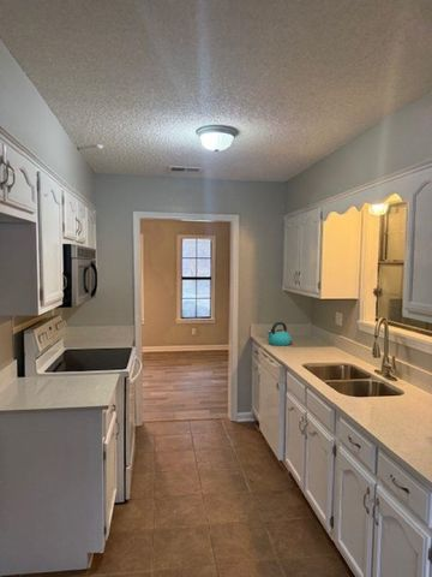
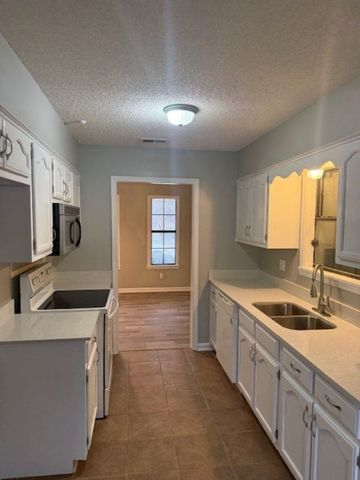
- kettle (277, 333)
